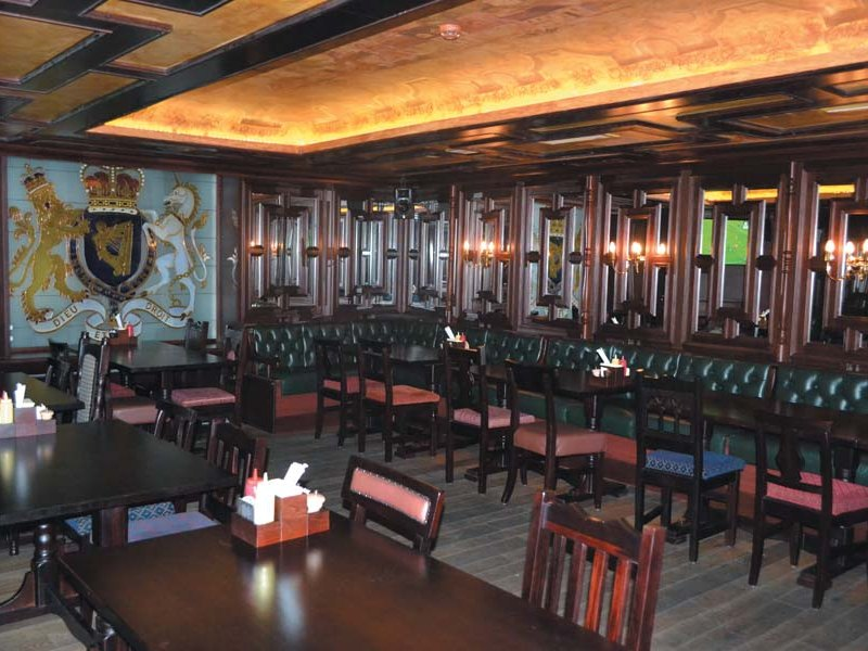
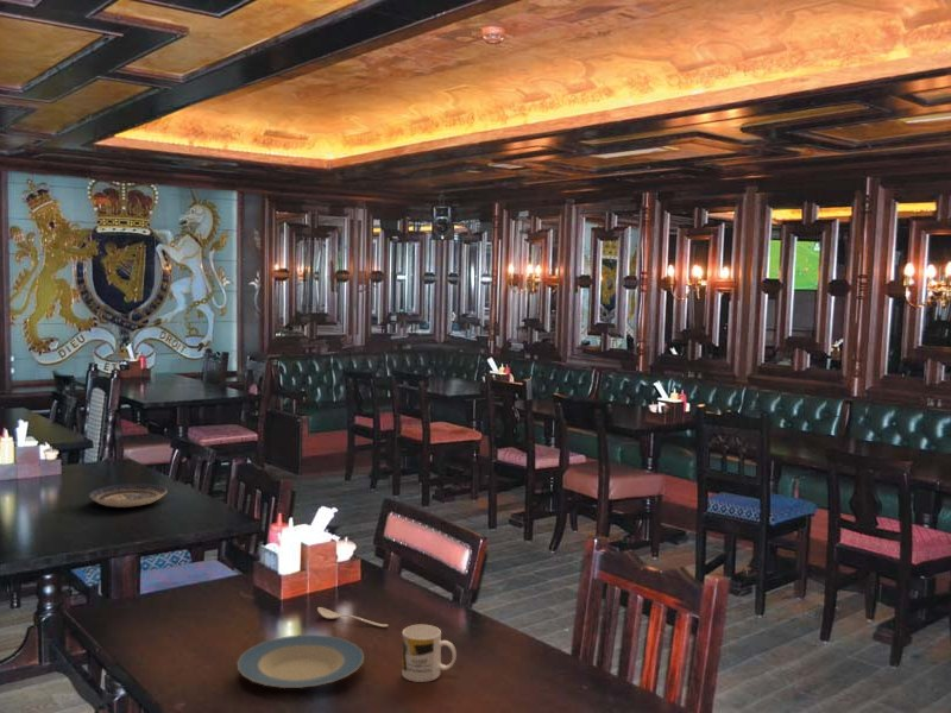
+ mug (428, 654)
+ plate (301, 665)
+ spoon (352, 617)
+ plate (128, 497)
